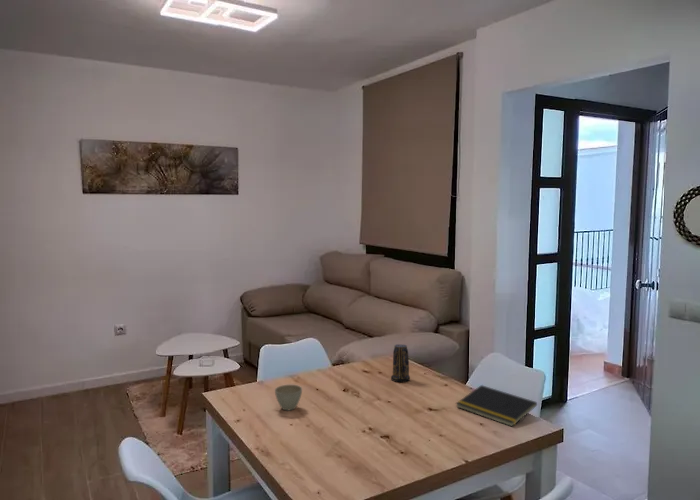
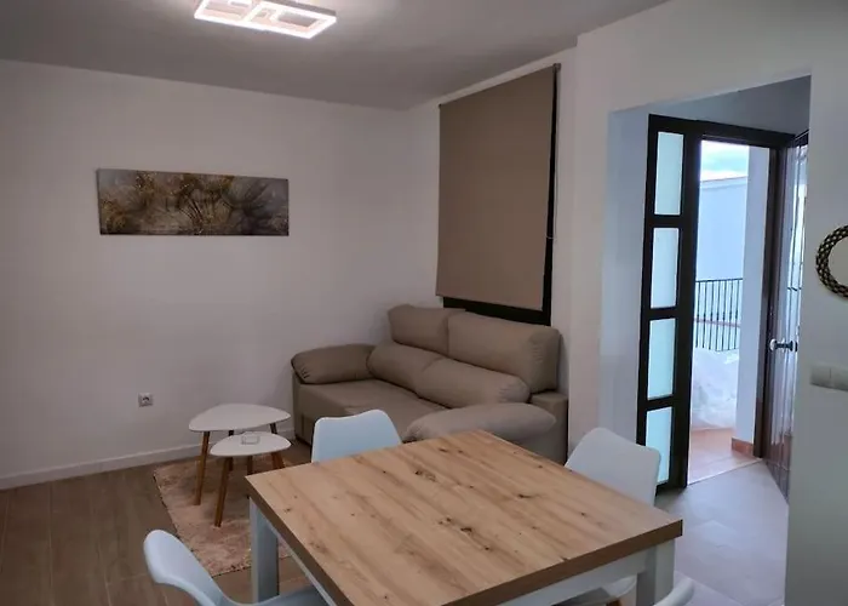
- flower pot (288, 398)
- candle (400, 362)
- notepad (495, 404)
